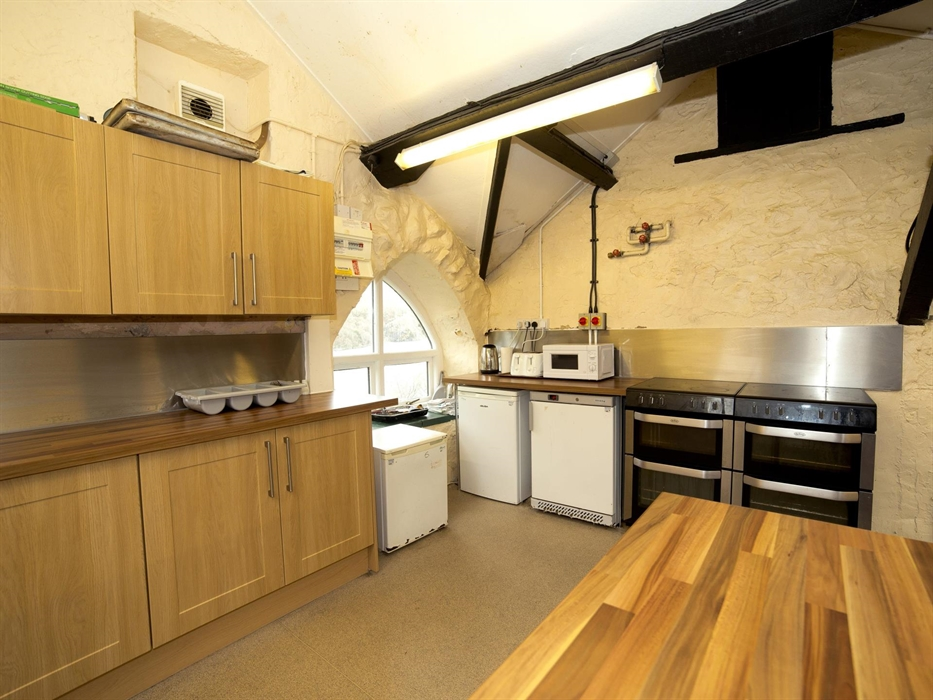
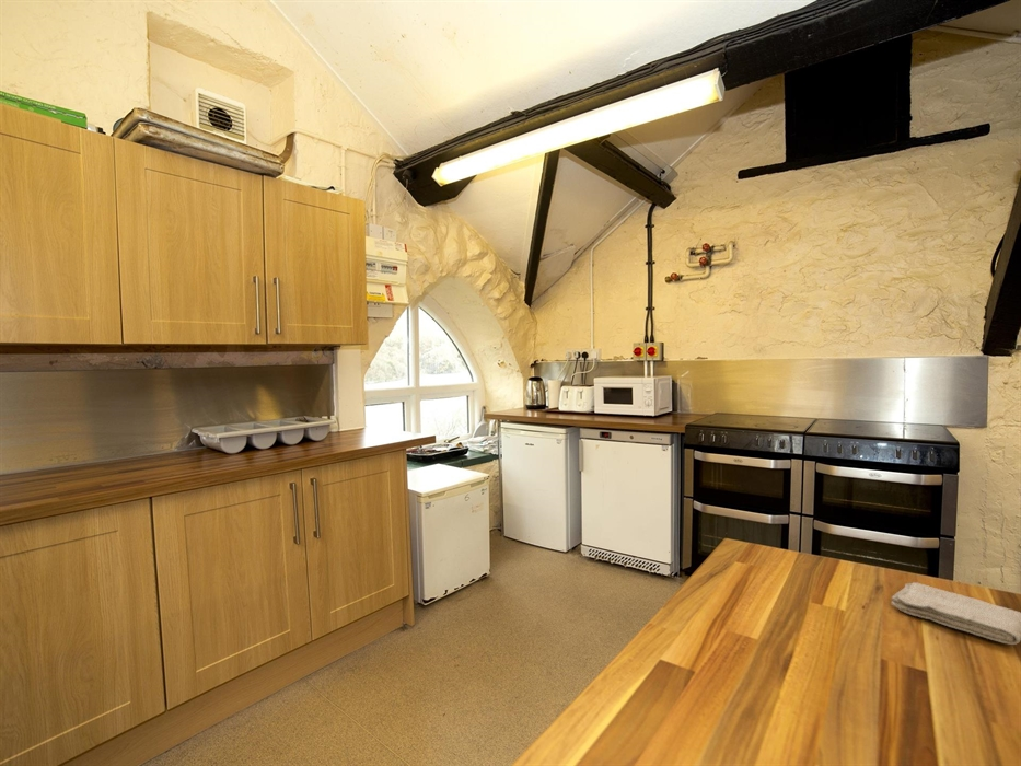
+ washcloth (956, 610)
